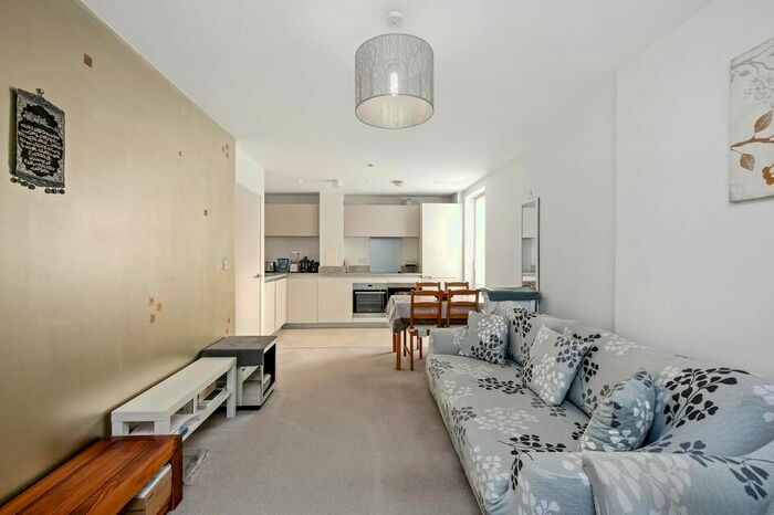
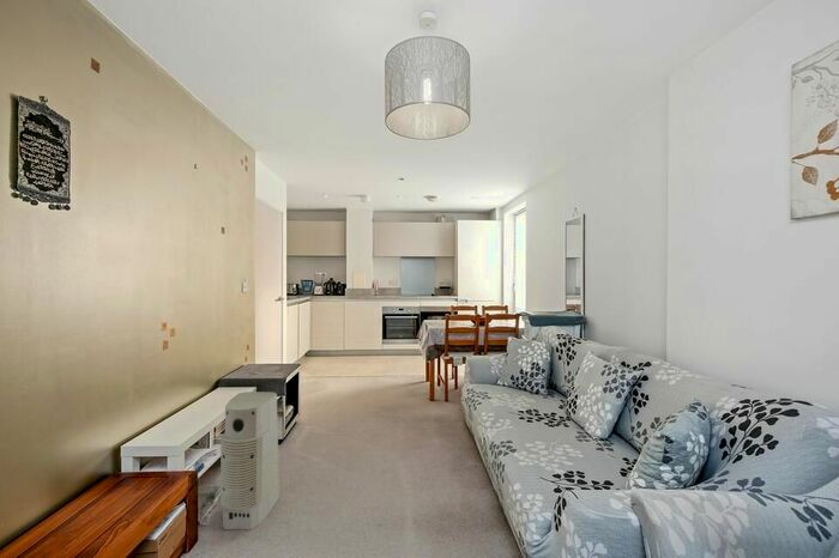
+ air purifier (249, 455)
